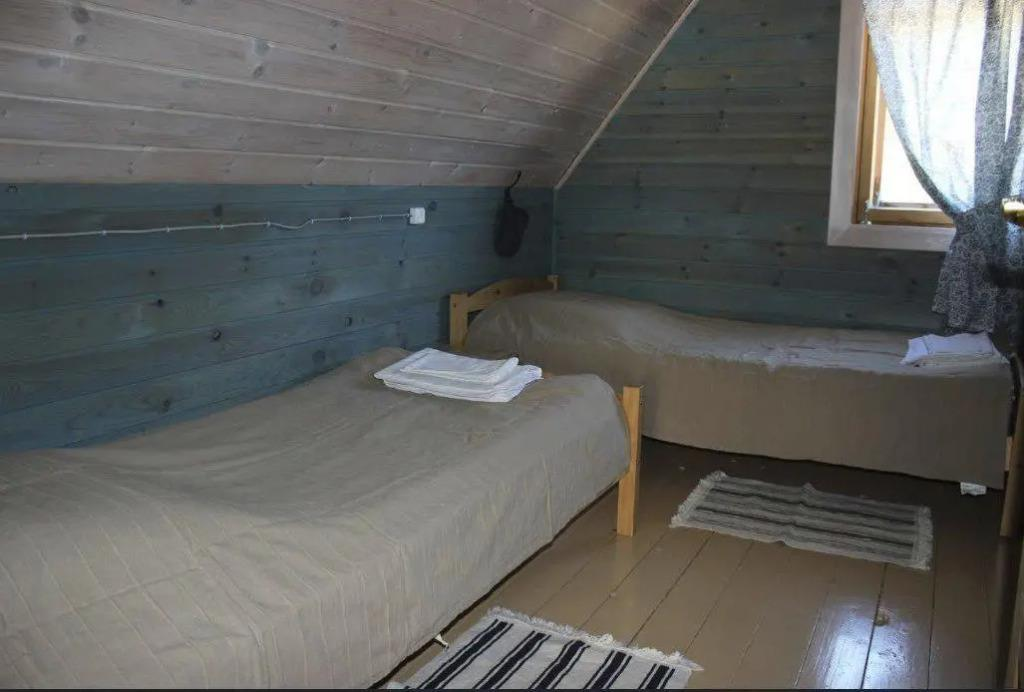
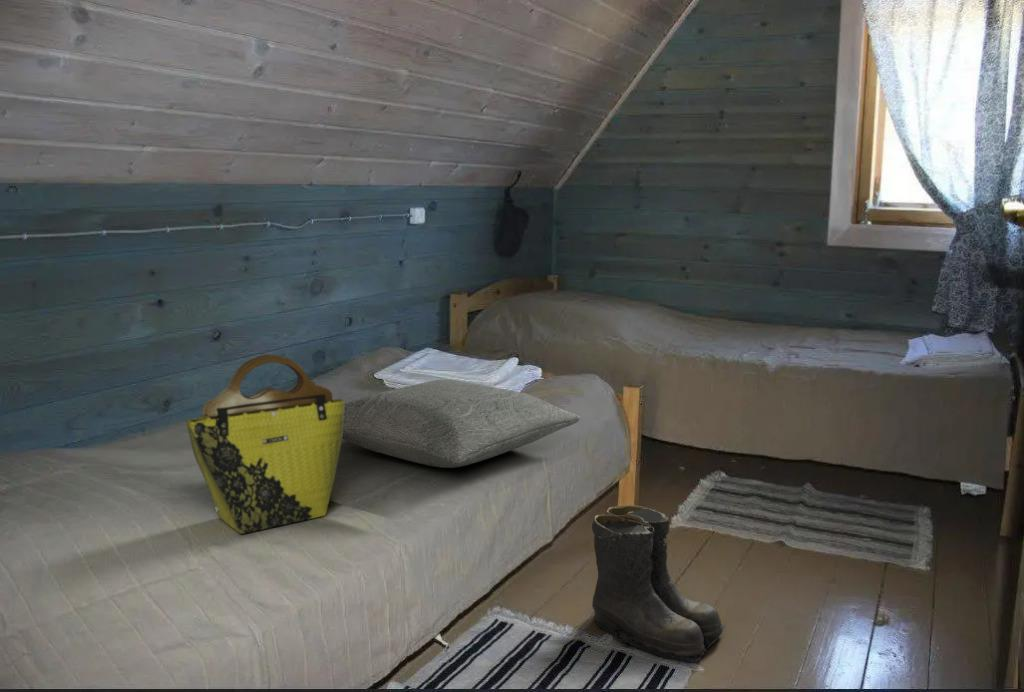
+ pillow (446, 420)
+ tote bag (270, 436)
+ boots (655, 577)
